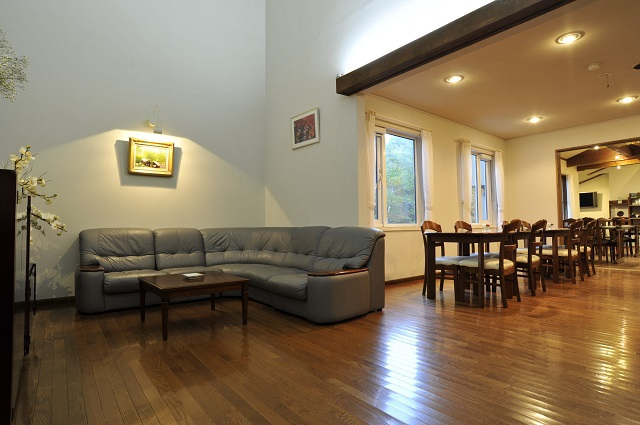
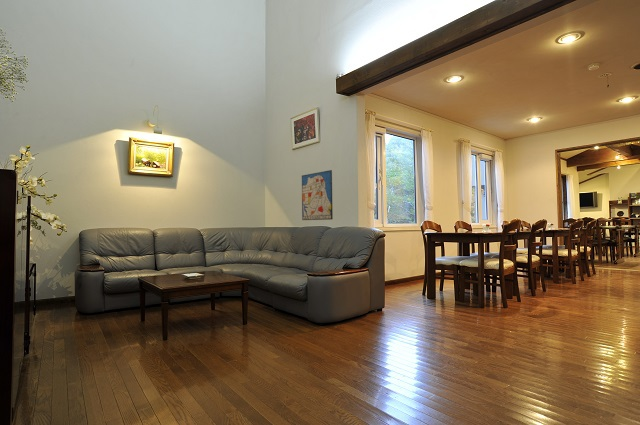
+ wall art (316, 196)
